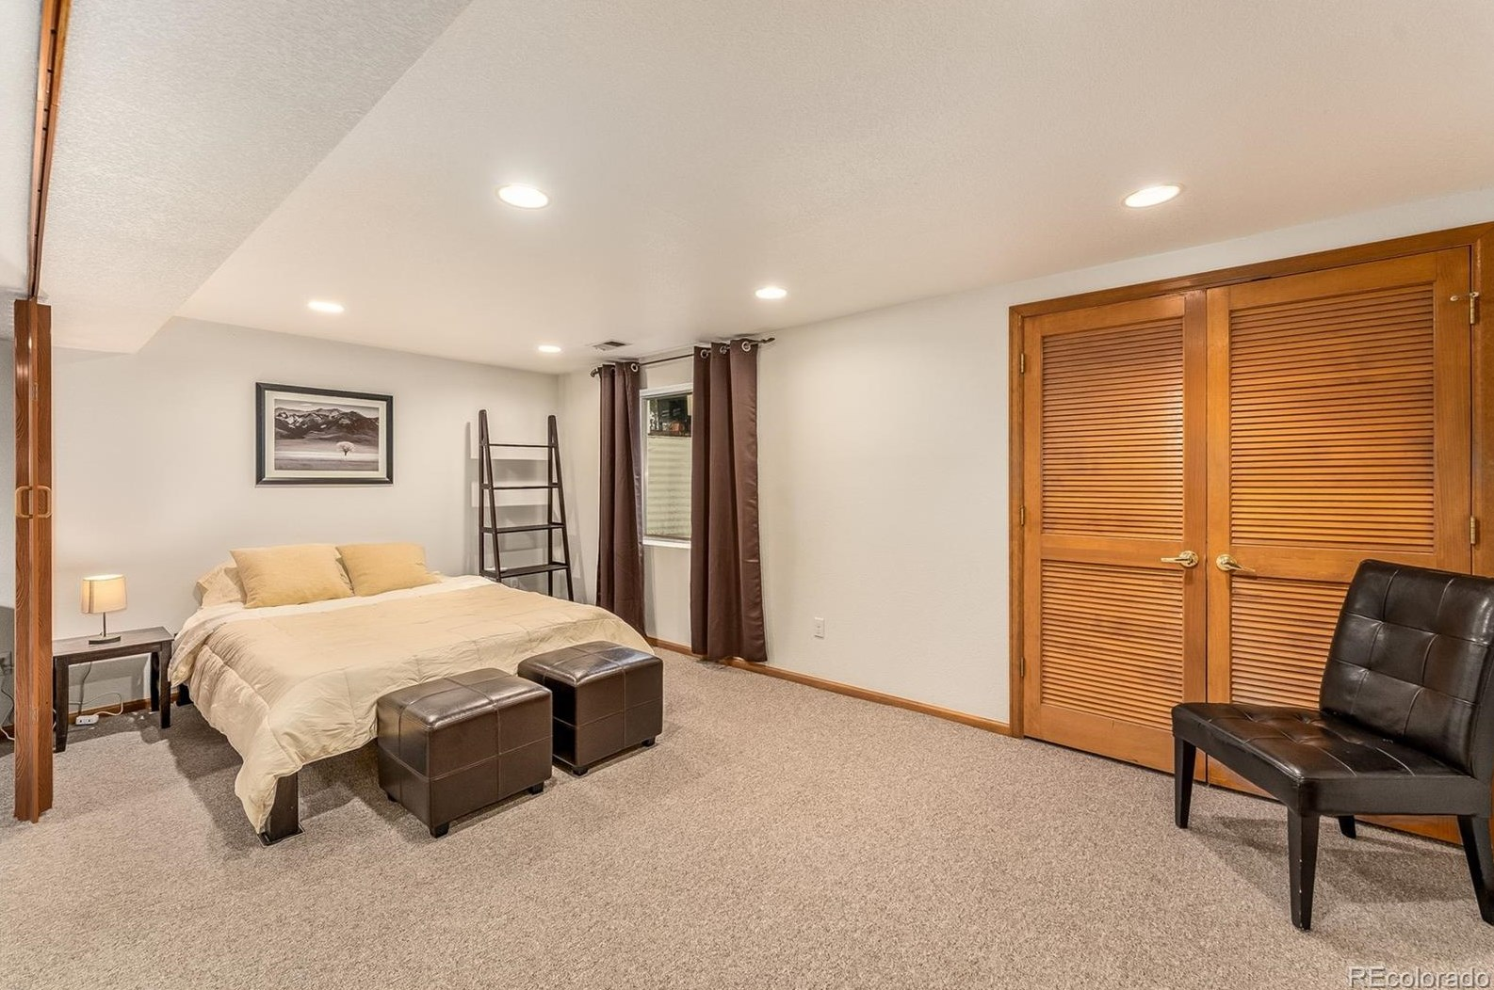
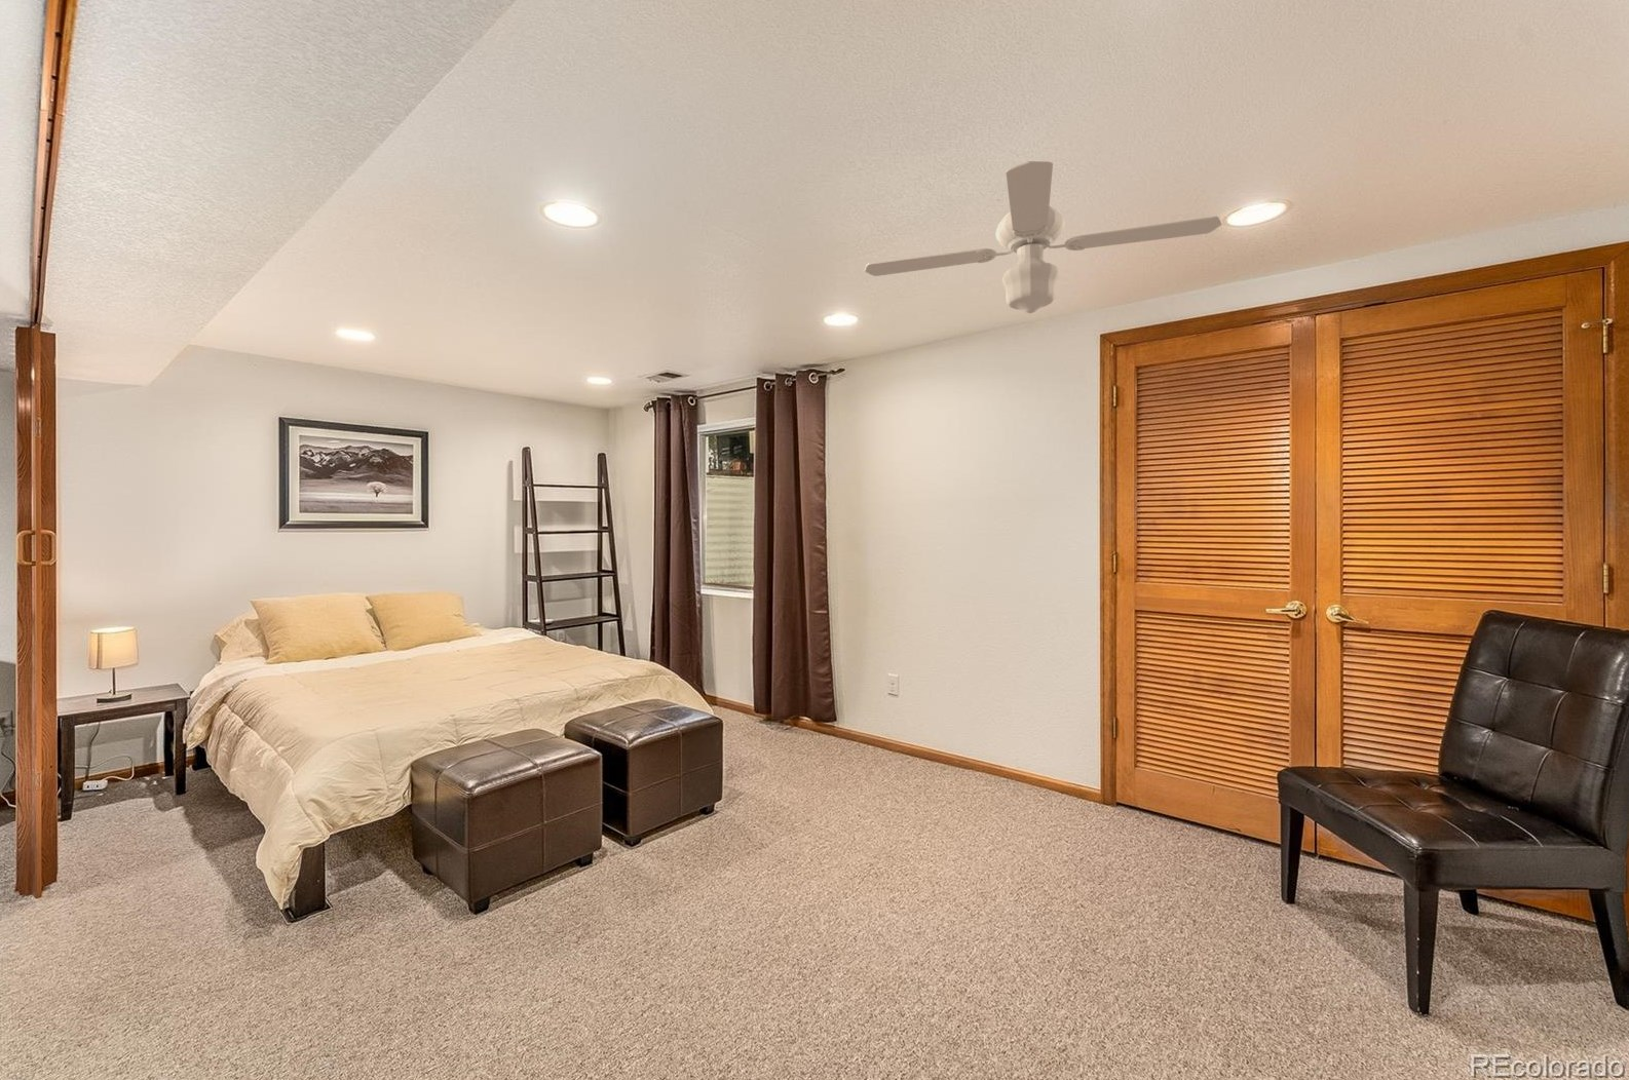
+ ceiling fan (1030, 264)
